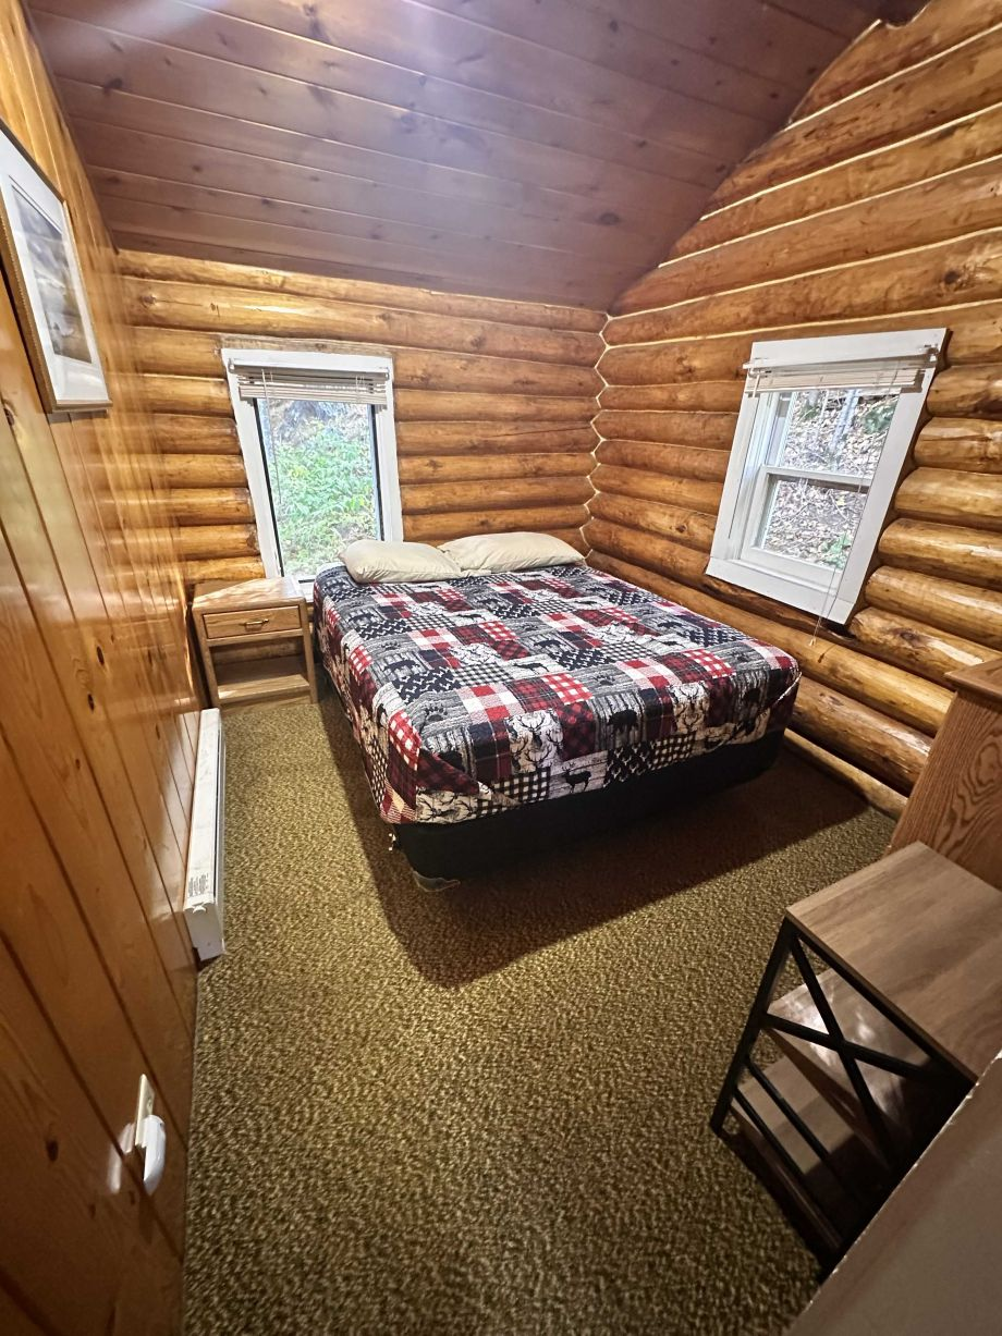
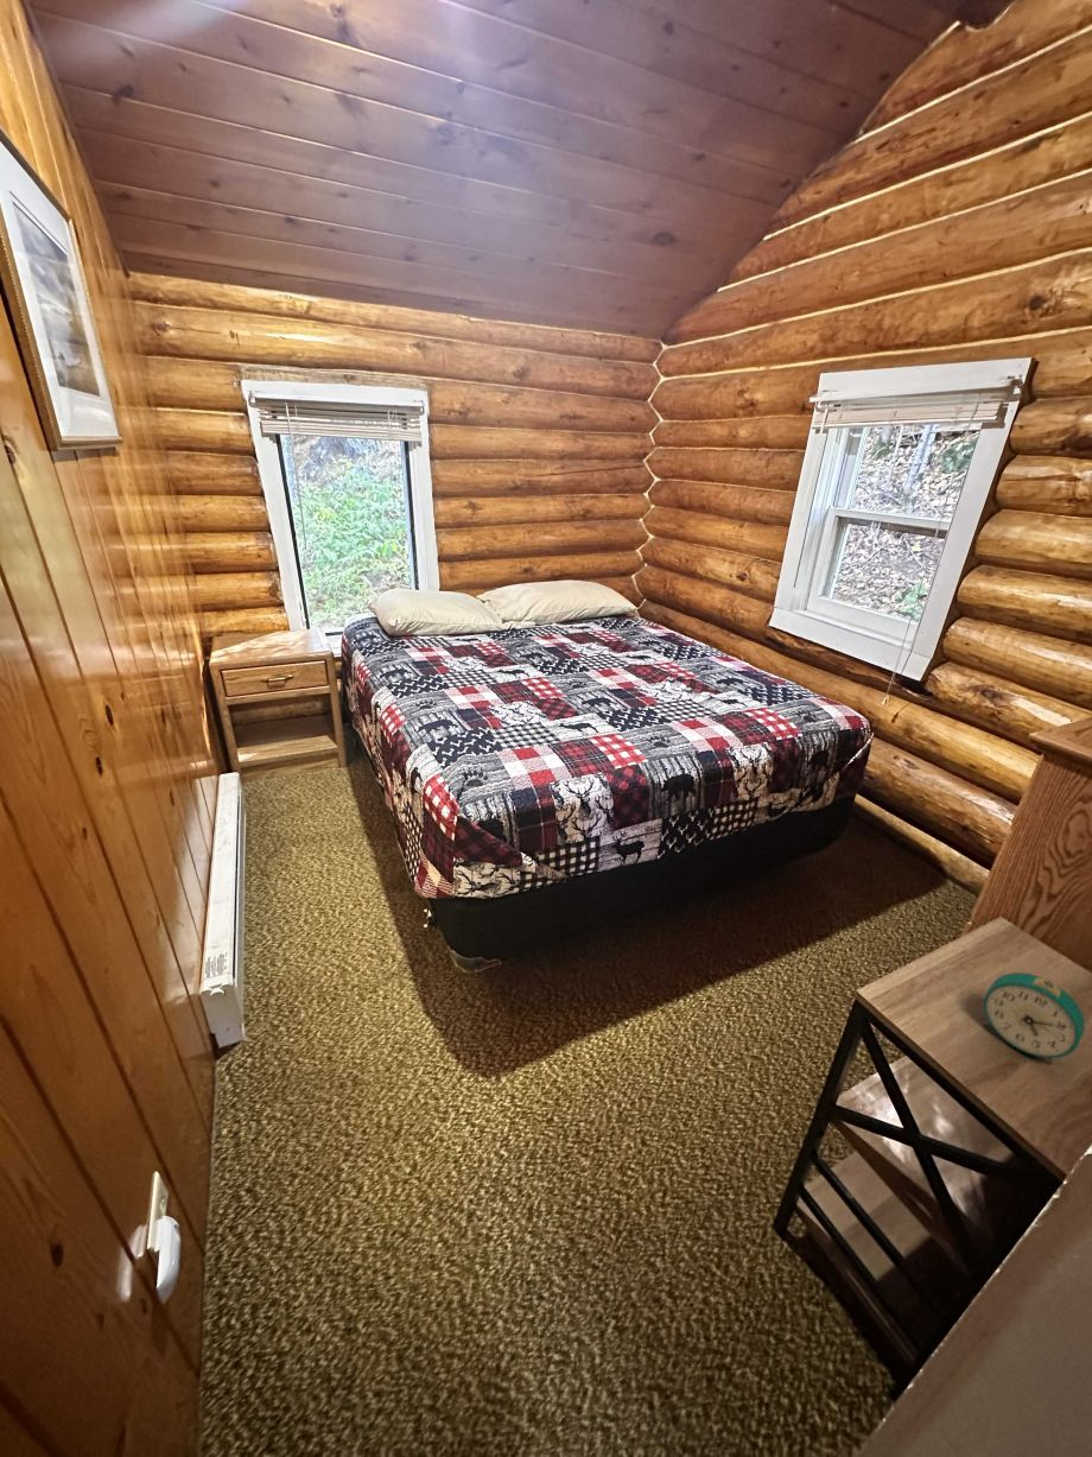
+ alarm clock (1034, 1009)
